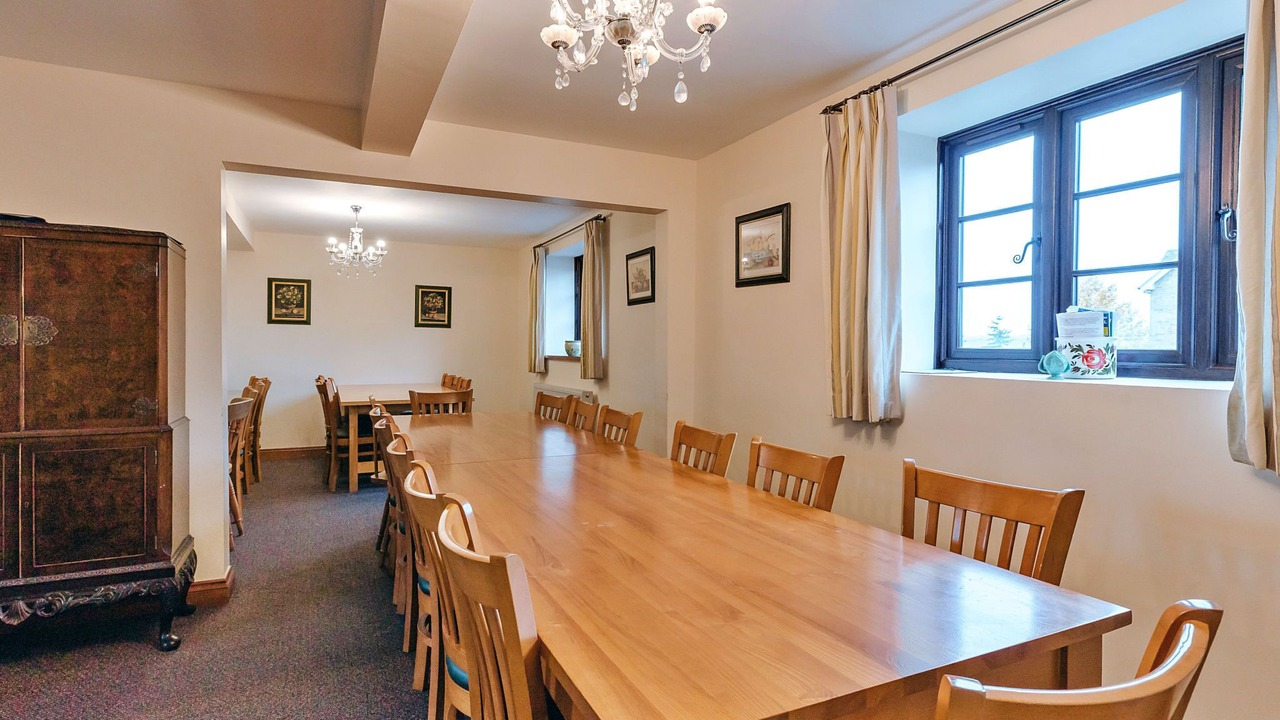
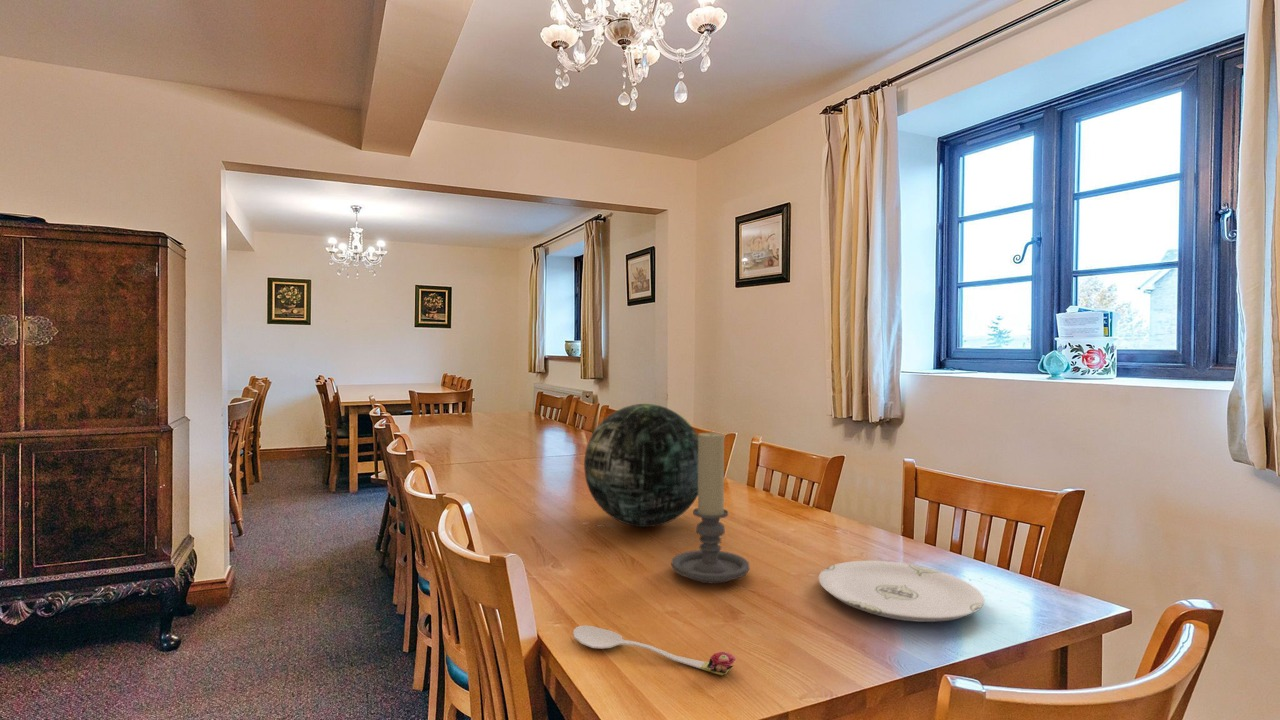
+ decorative orb (644, 464)
+ spoon (650, 646)
+ candle holder (712, 501)
+ plate (897, 591)
